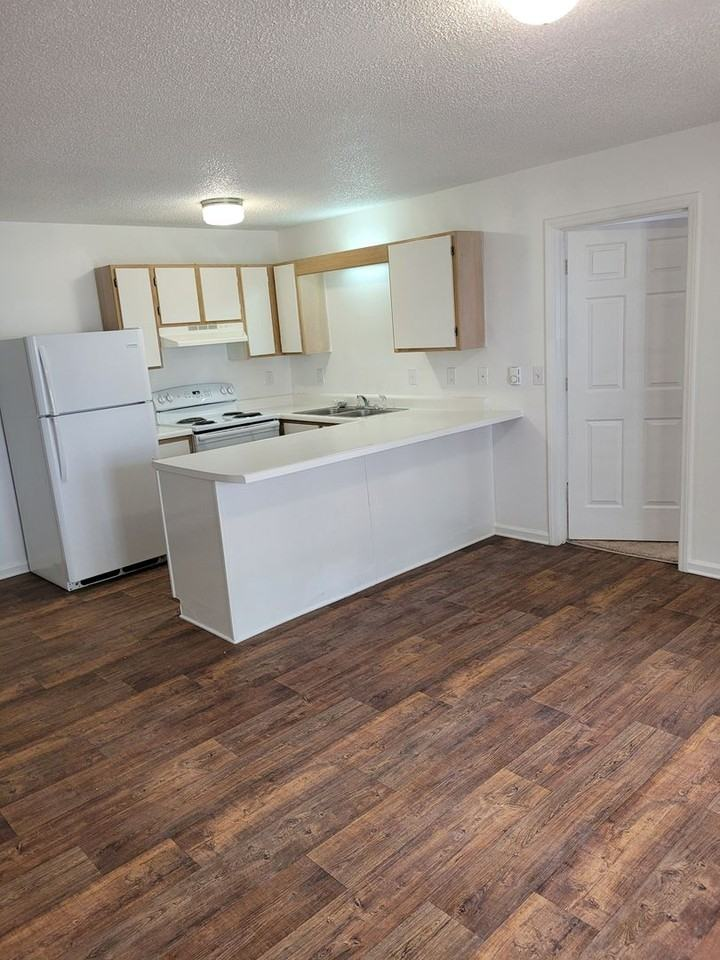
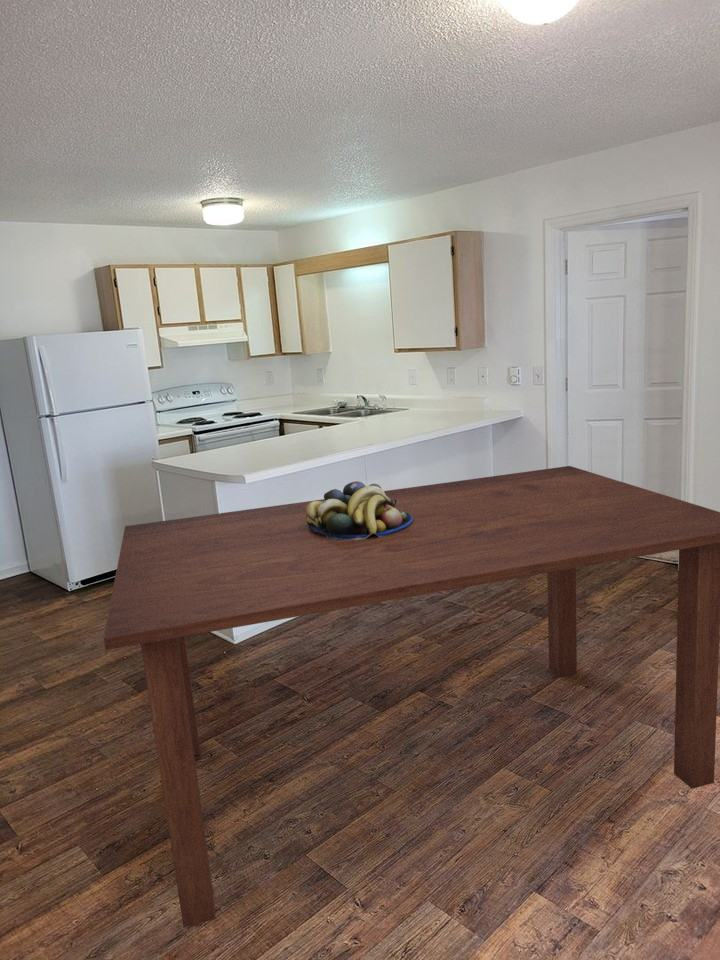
+ fruit bowl (359, 504)
+ dining table (405, 597)
